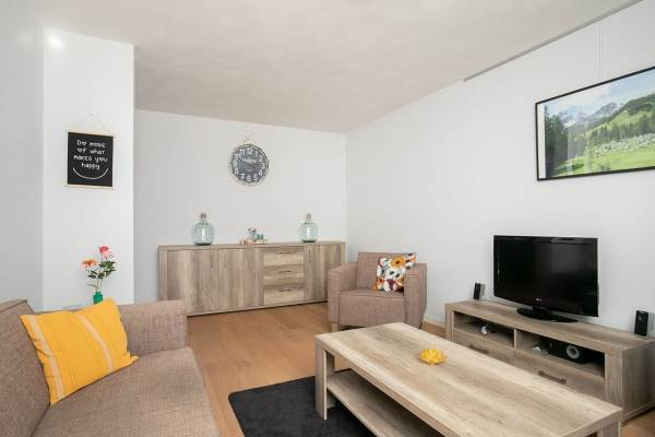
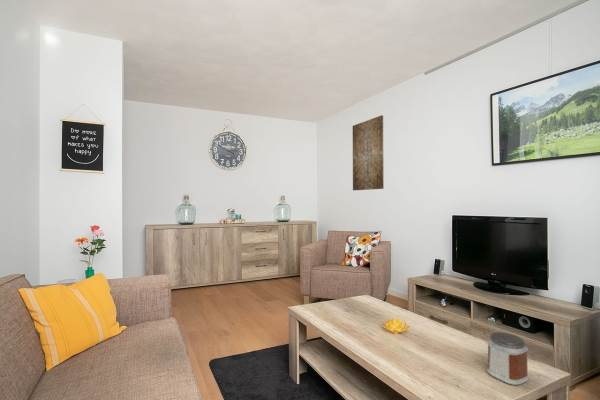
+ wall art (367, 155)
+ jar (507, 356)
